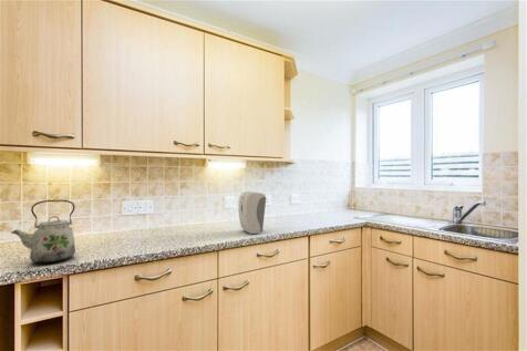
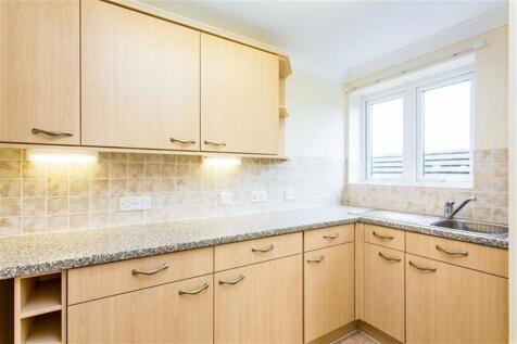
- kettle (44, 230)
- soap dispenser (251, 211)
